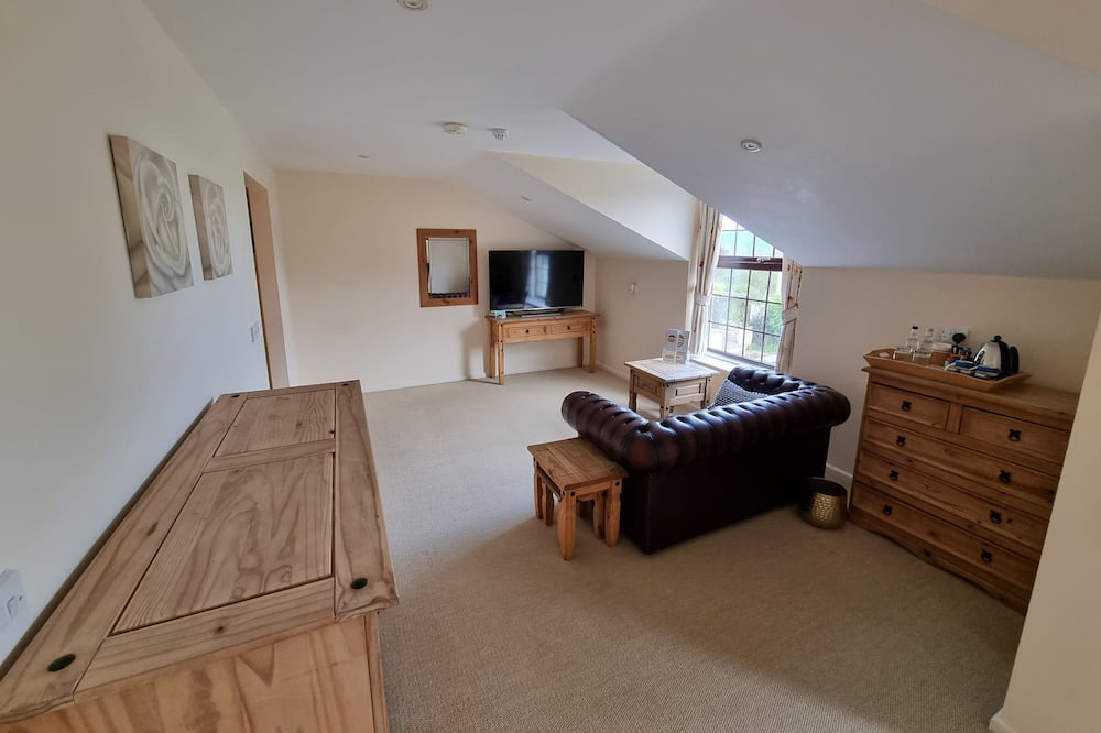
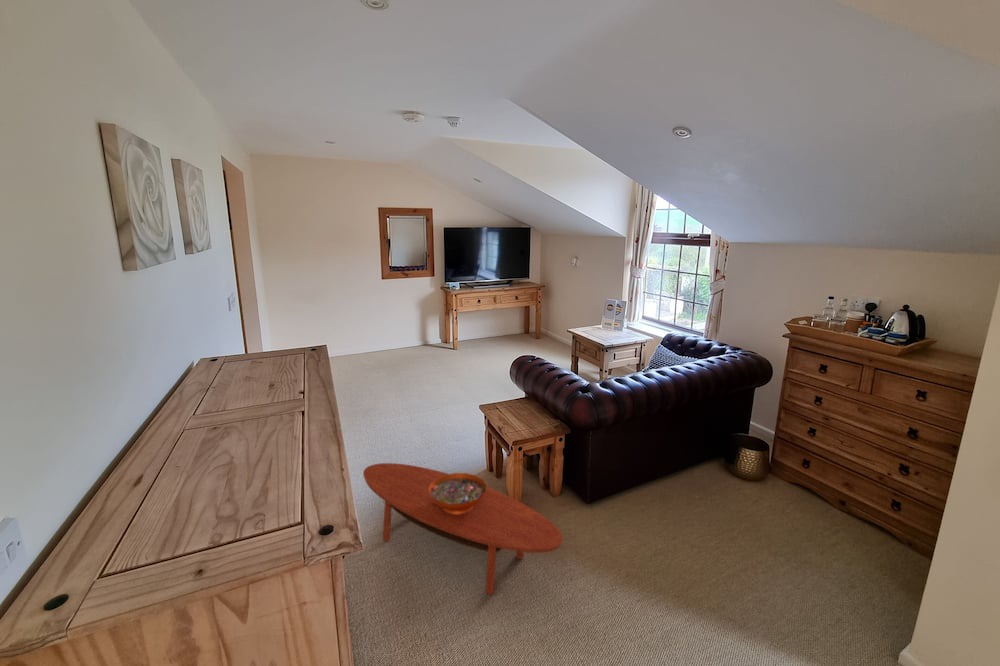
+ coffee table (451, 523)
+ decorative bowl (457, 495)
